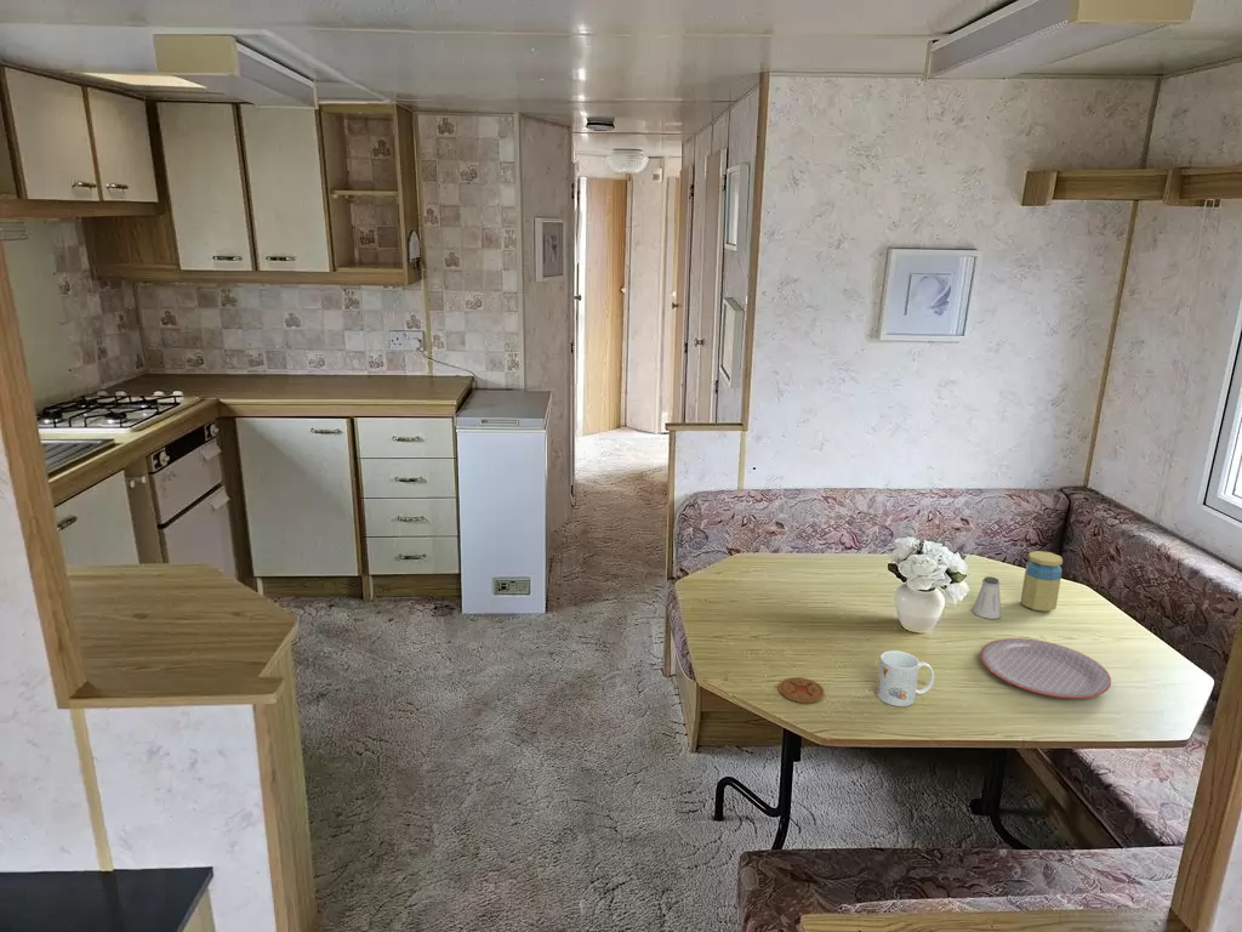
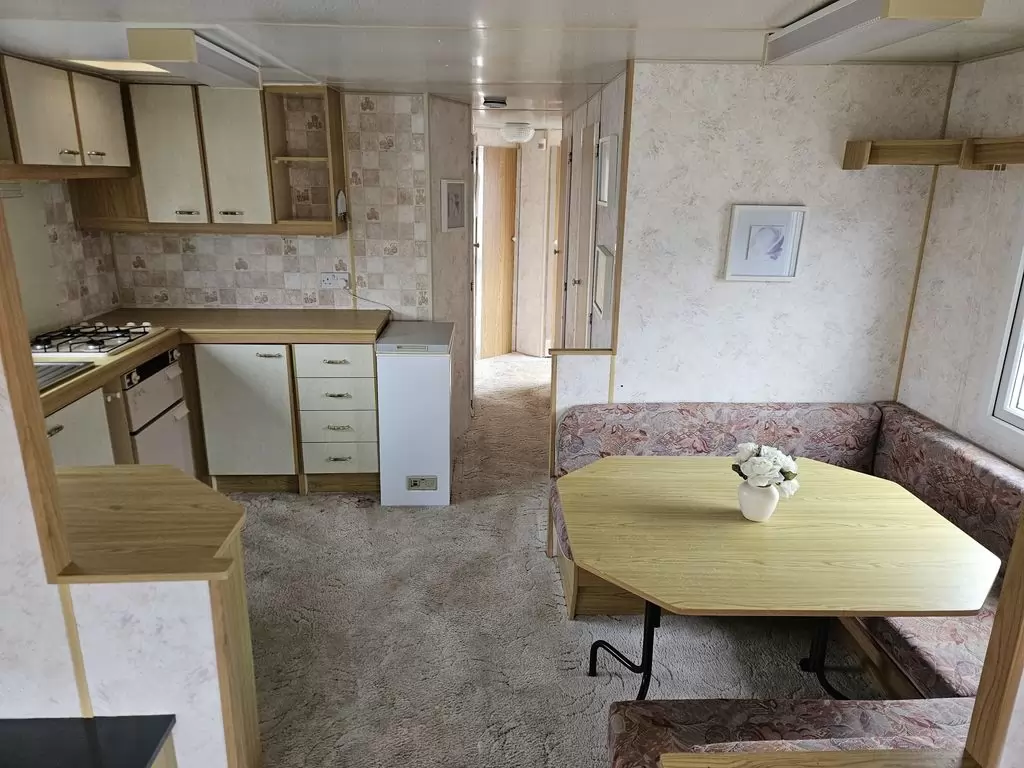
- mug (906, 677)
- jar (1041, 581)
- saltshaker (989, 596)
- coaster (801, 689)
- plate (1043, 669)
